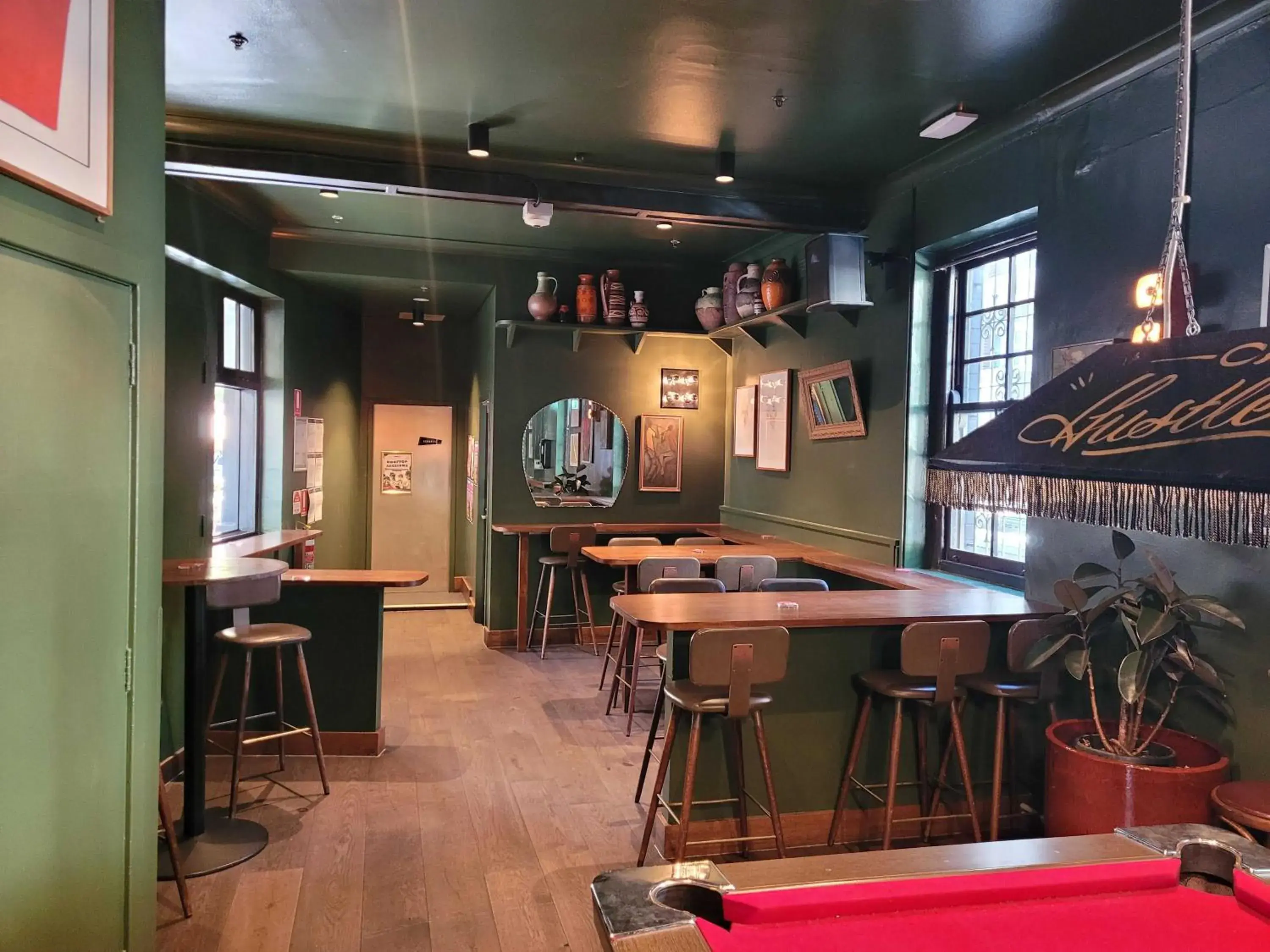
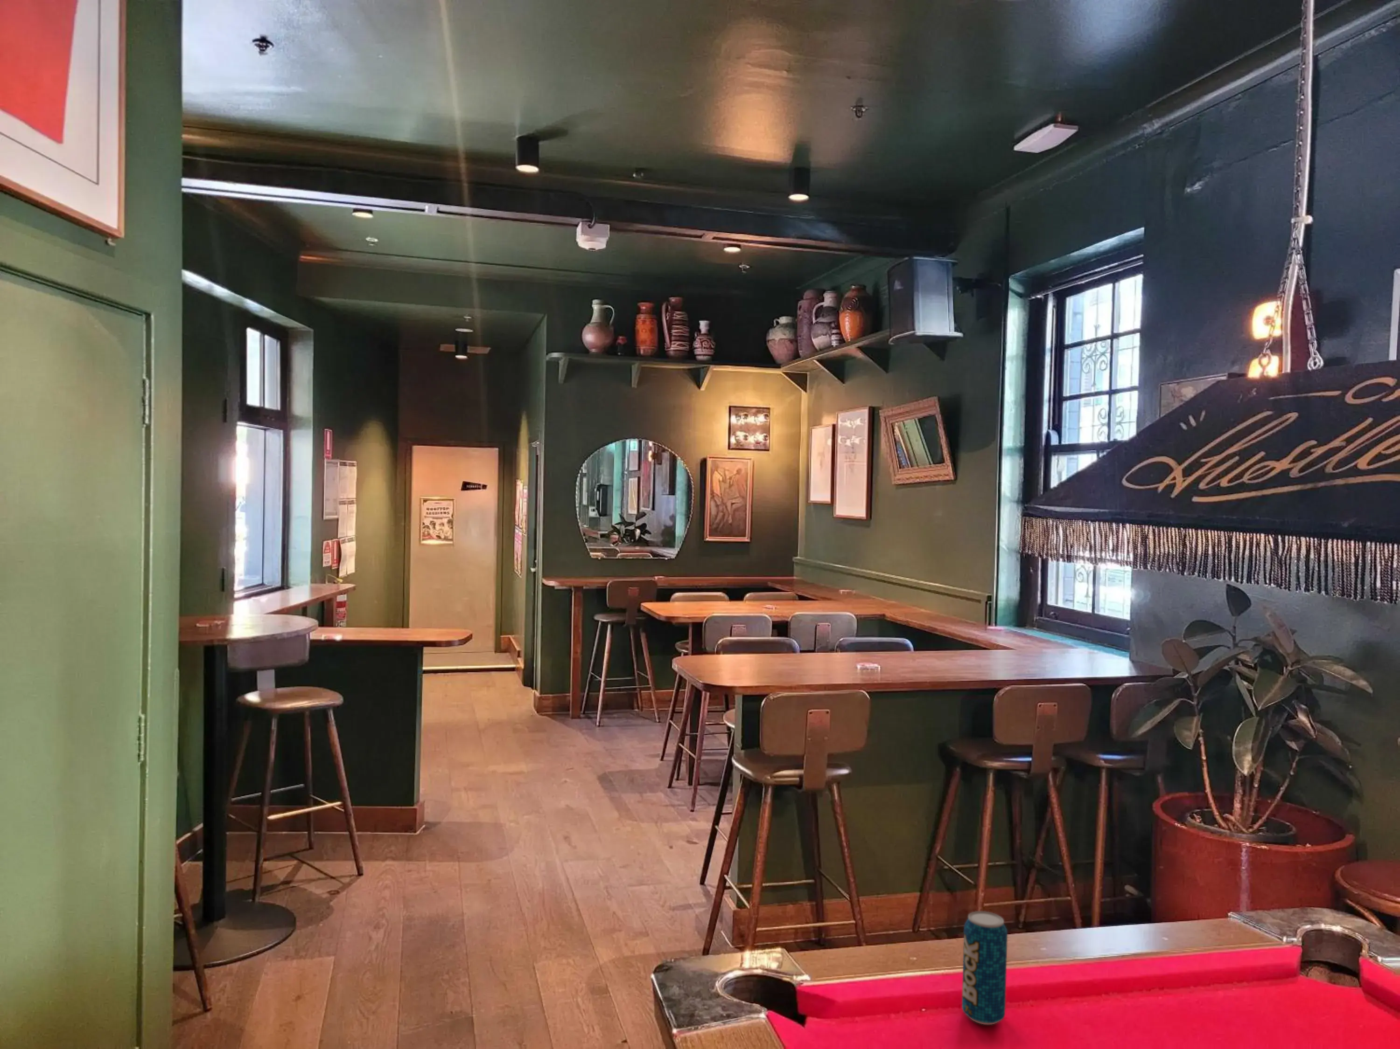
+ beverage can (984, 967)
